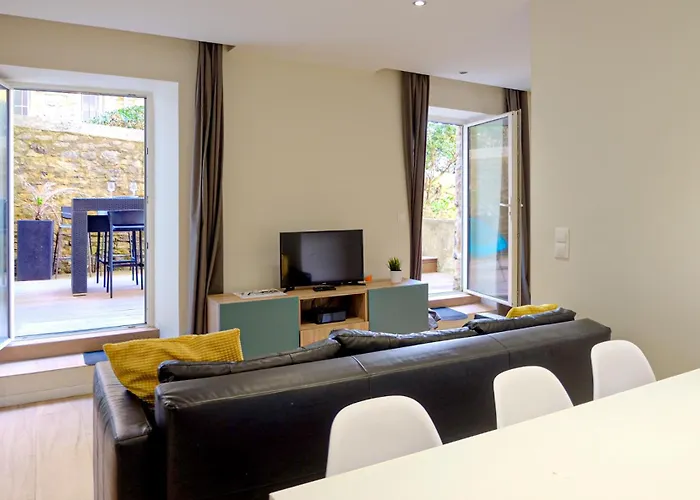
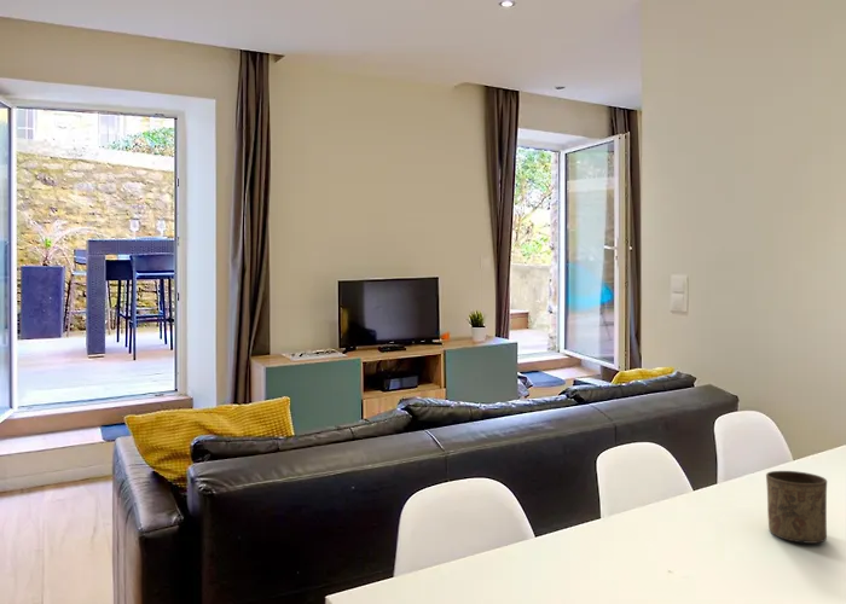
+ cup (796, 505)
